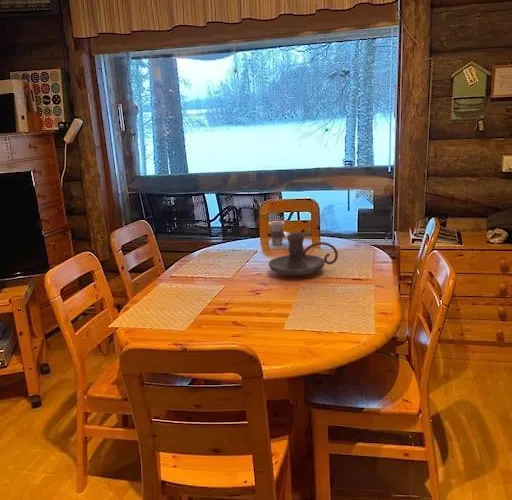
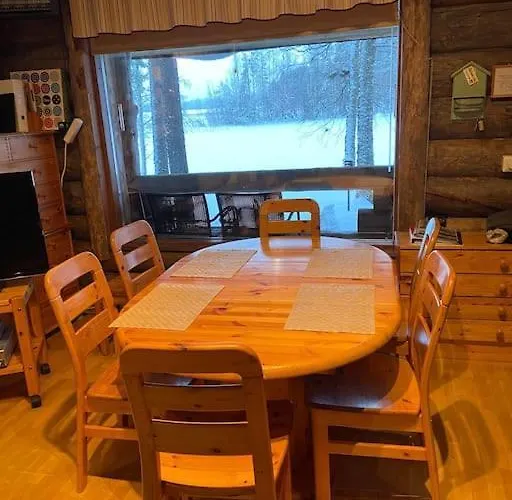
- candle holder (302, 253)
- cup (282, 233)
